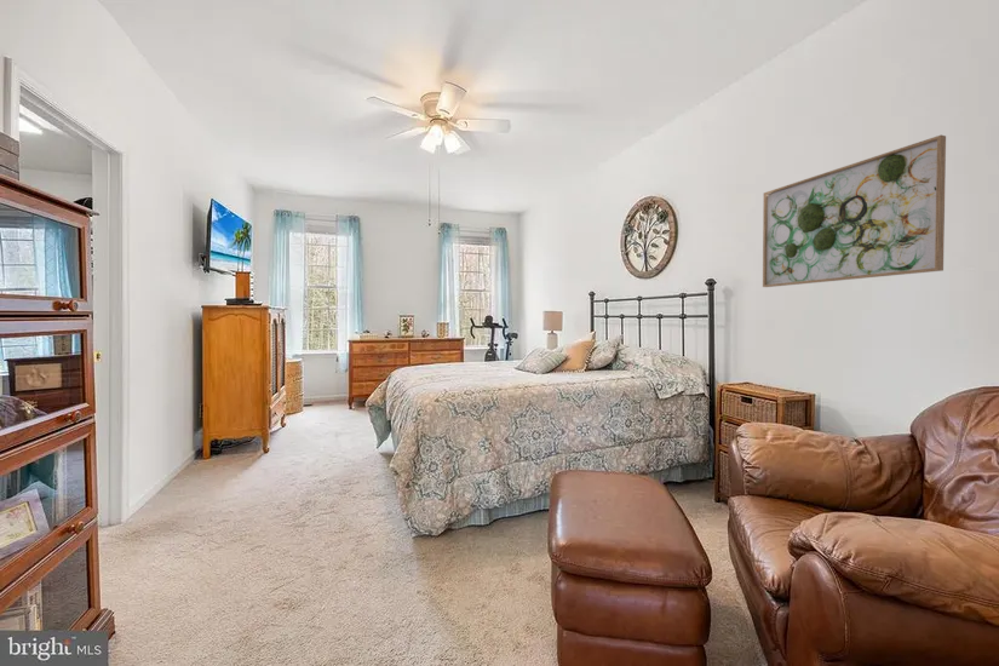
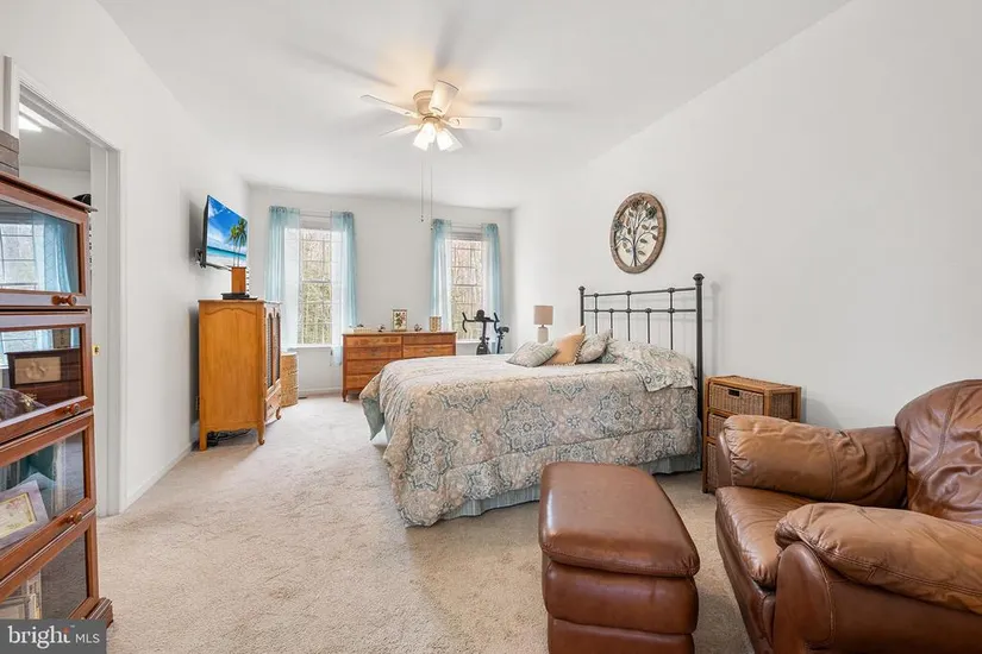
- wall art (836, 224)
